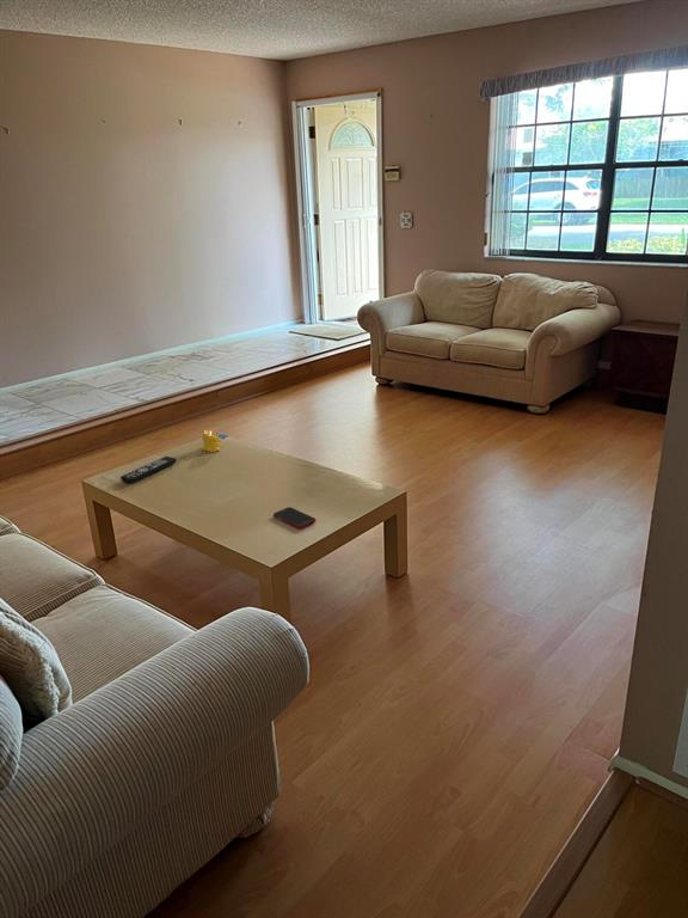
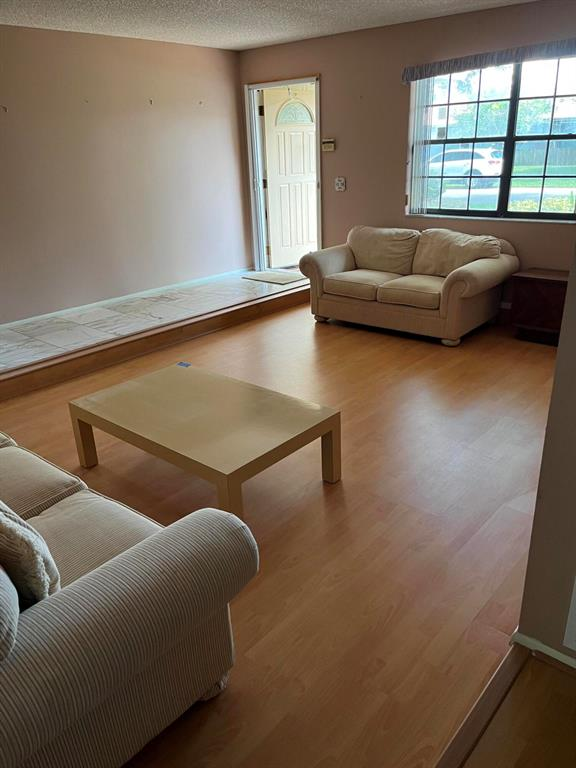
- remote control (149, 469)
- cell phone (294, 518)
- candle (211, 439)
